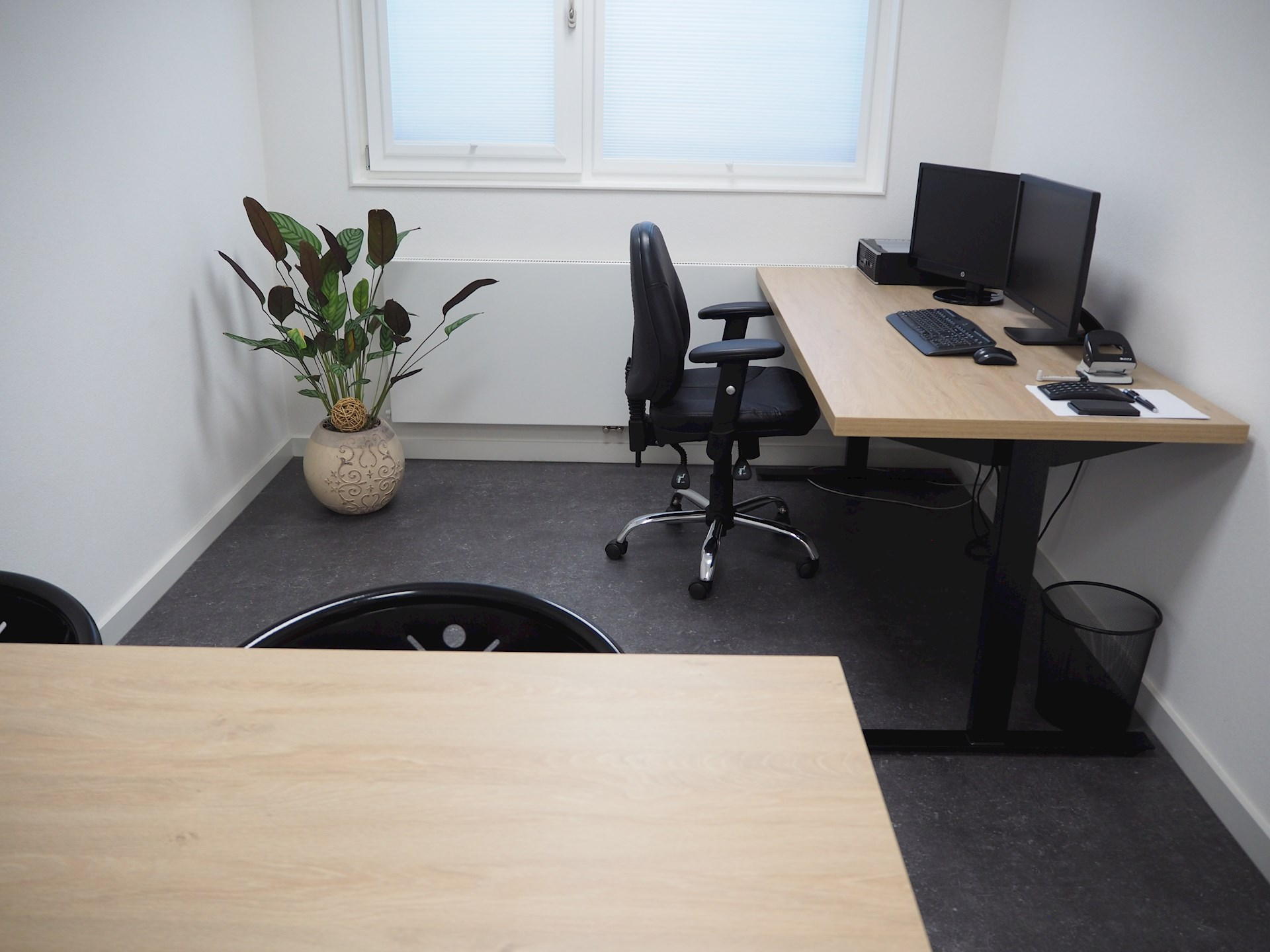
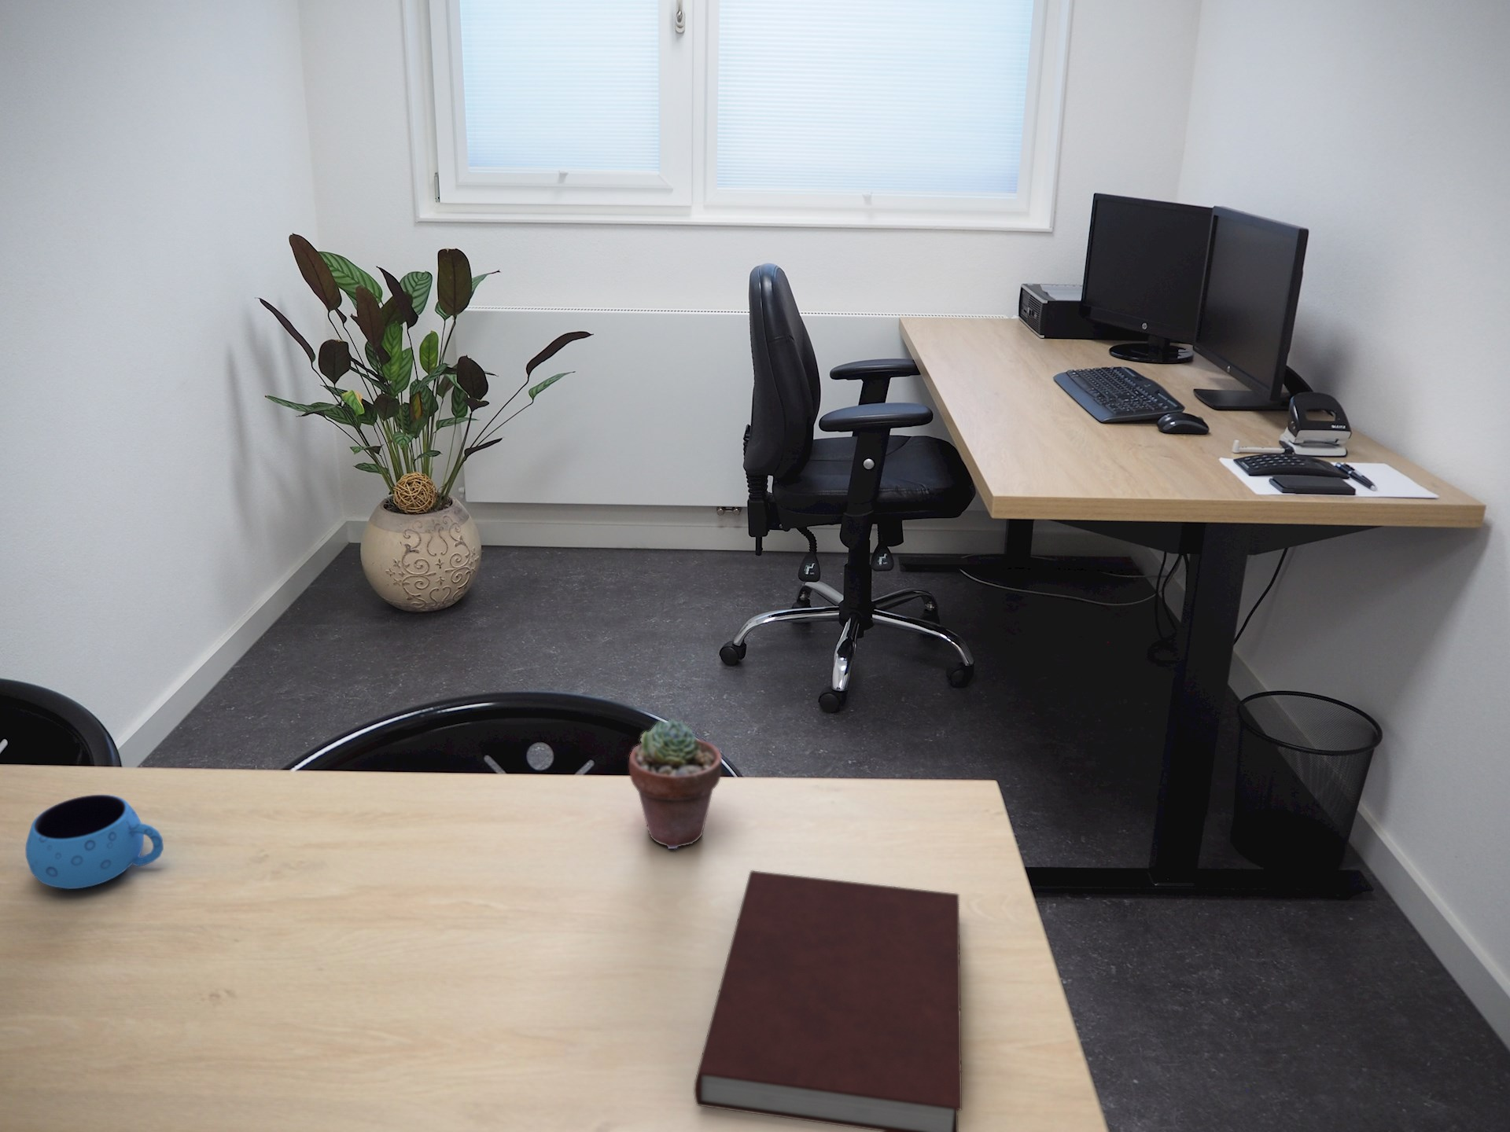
+ notebook (839, 988)
+ mug (97, 842)
+ potted succulent (675, 778)
